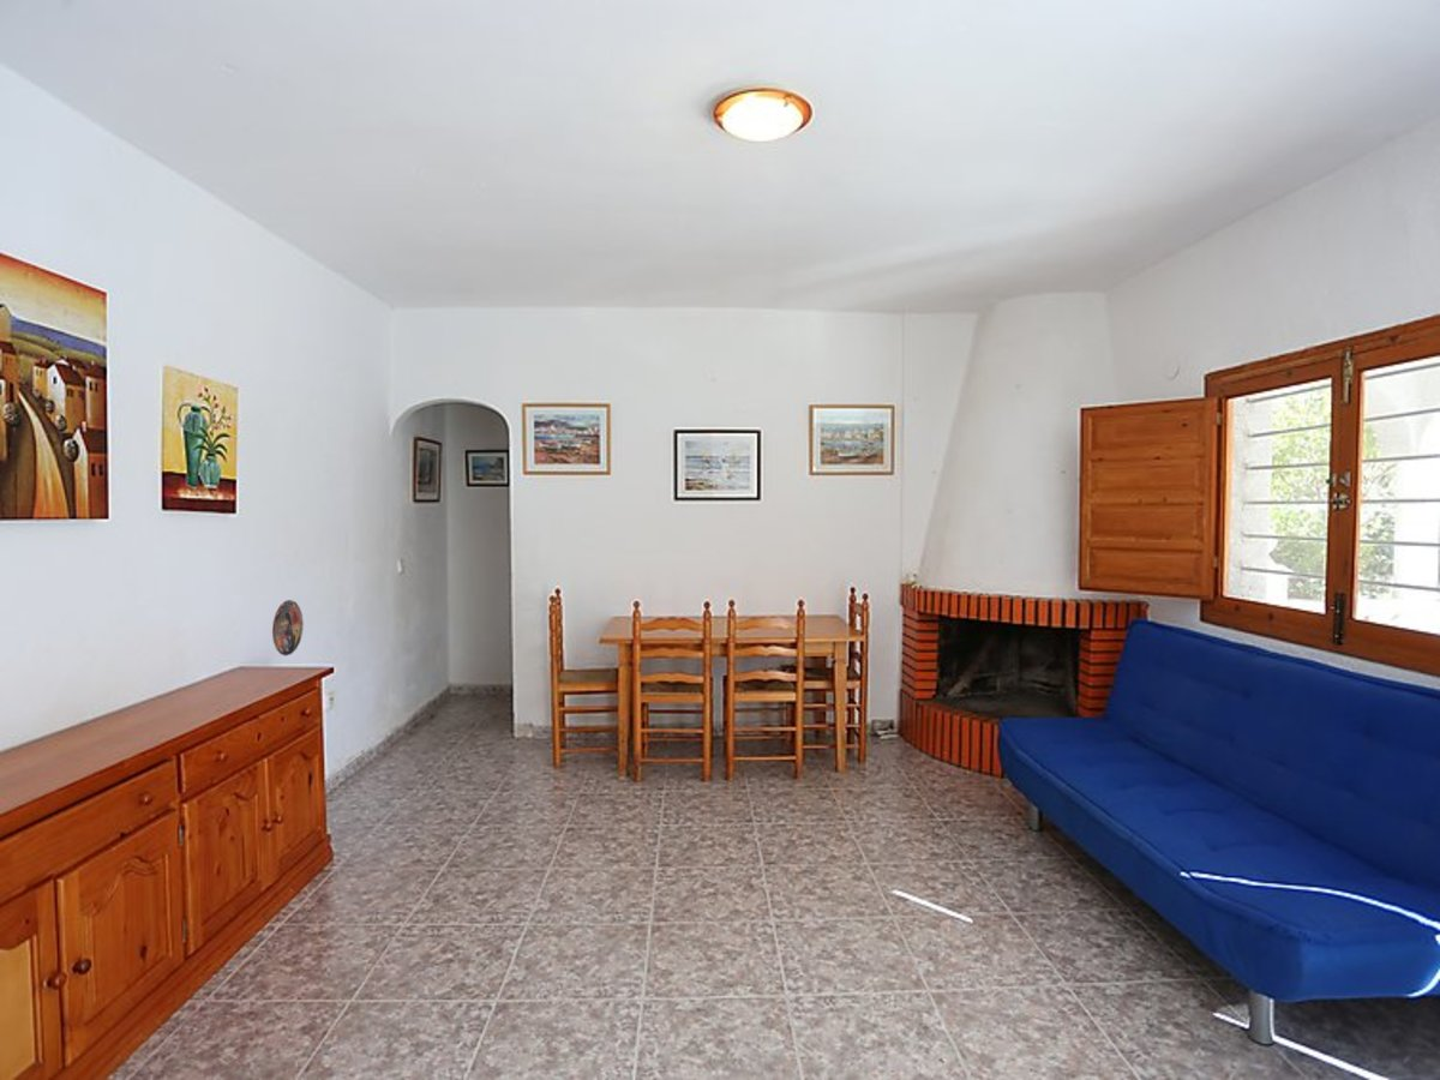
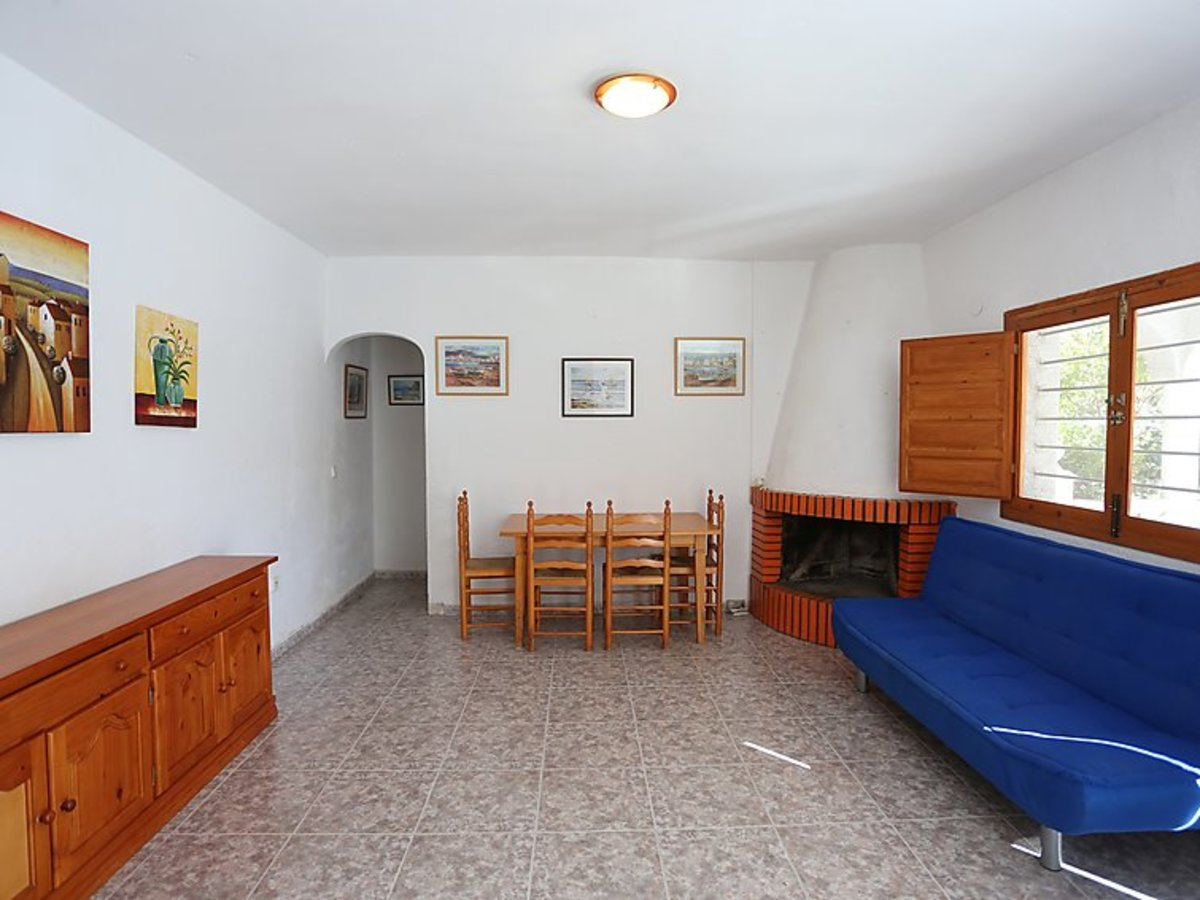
- decorative plate (286, 628)
